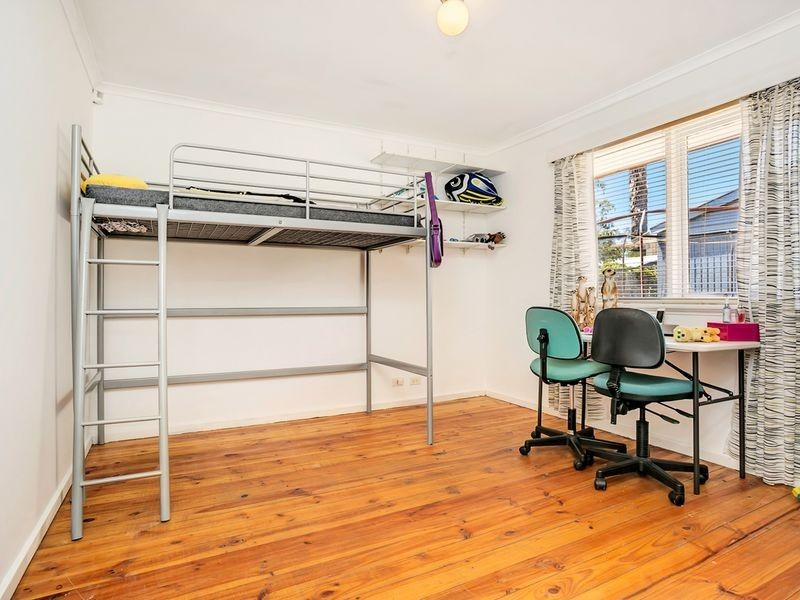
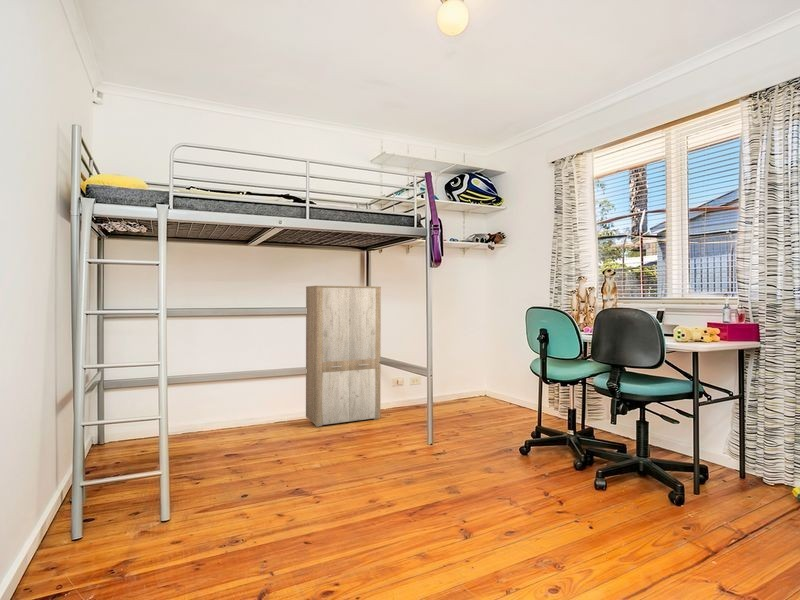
+ cabinet (343, 352)
